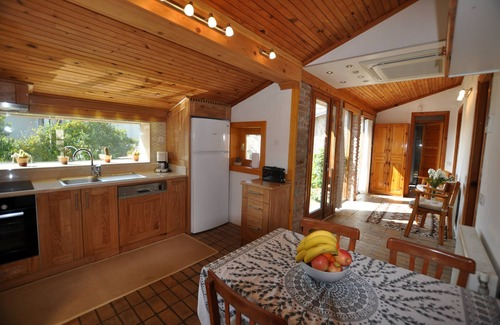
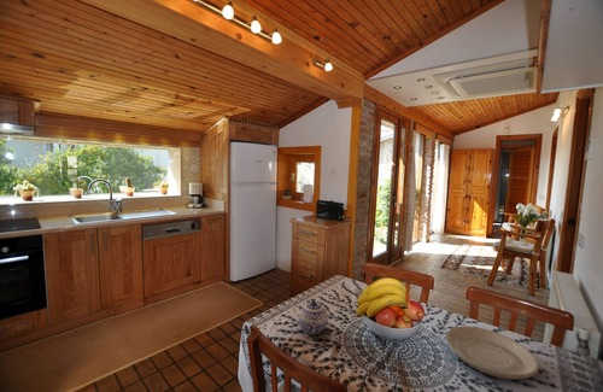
+ plate (487, 352)
+ teapot (312, 315)
